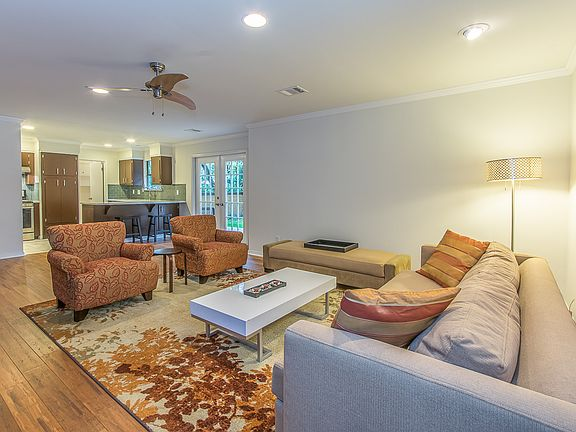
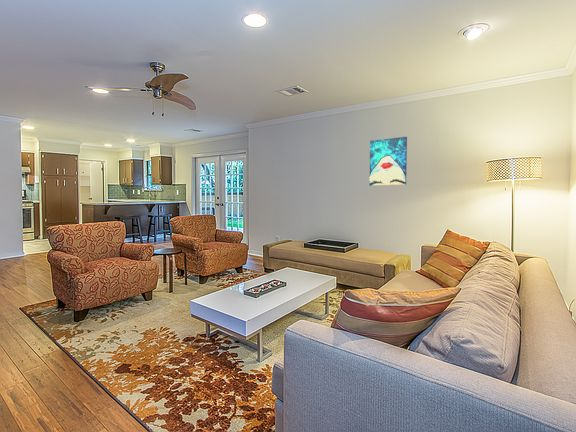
+ wall art (387, 162)
